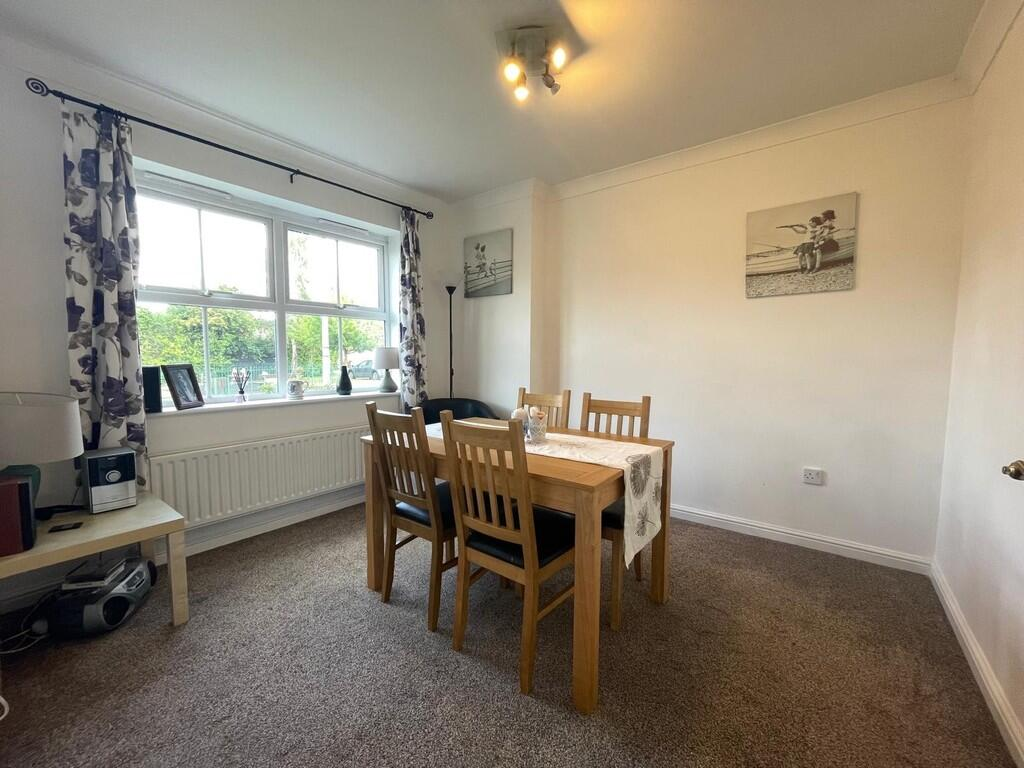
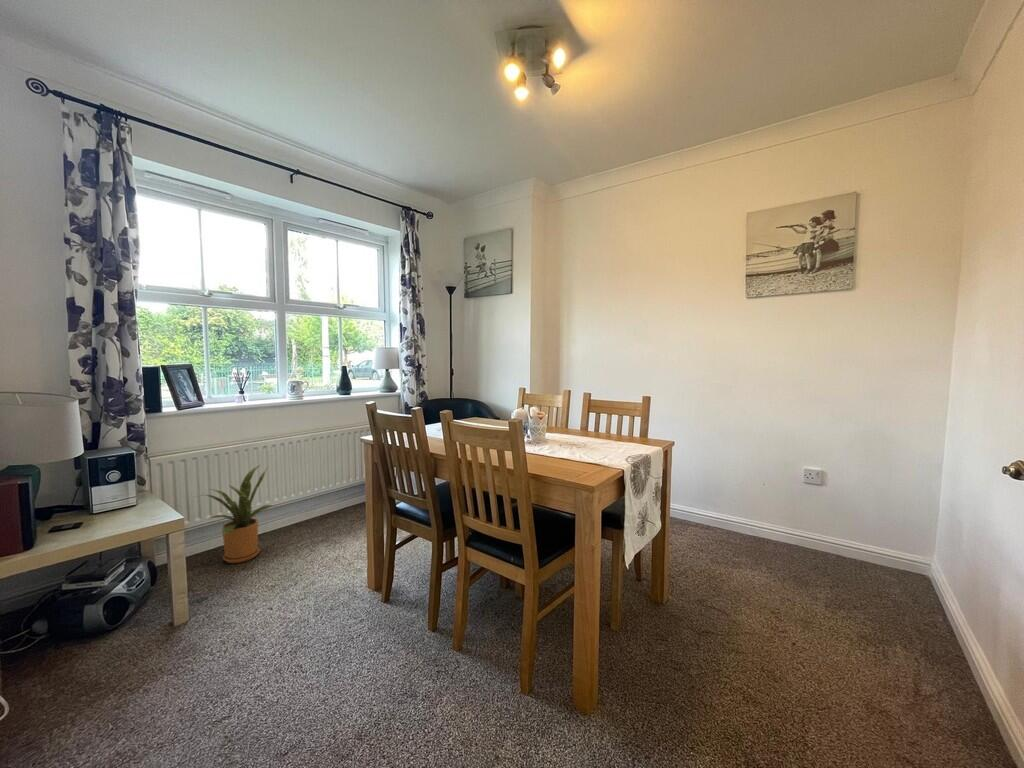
+ house plant (236, 514)
